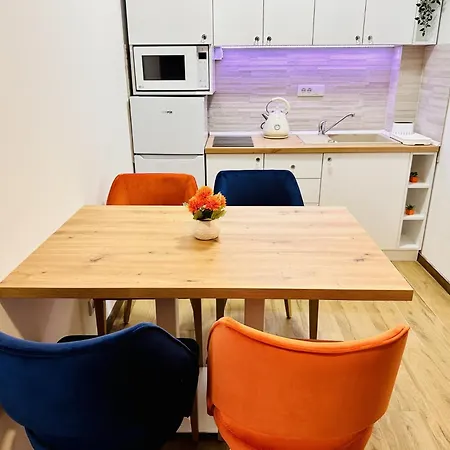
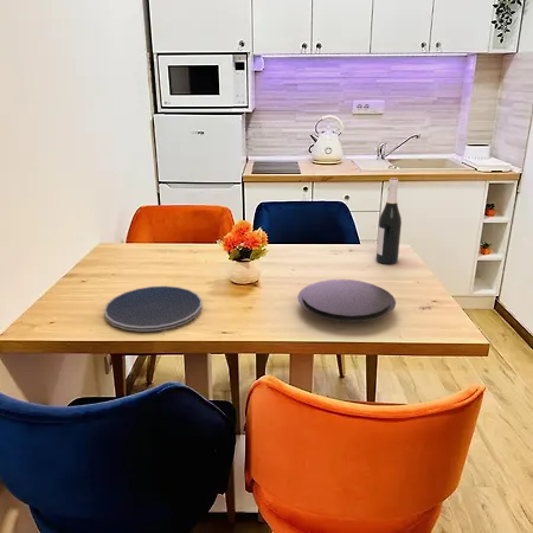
+ plate (345, 303)
+ plate (154, 308)
+ wine bottle (390, 220)
